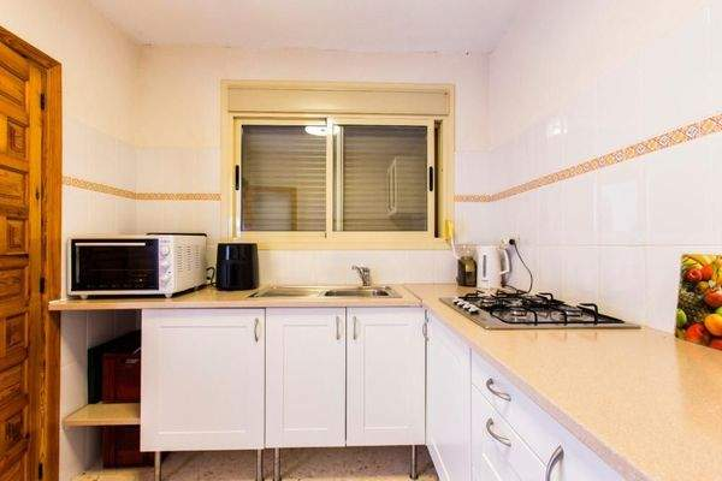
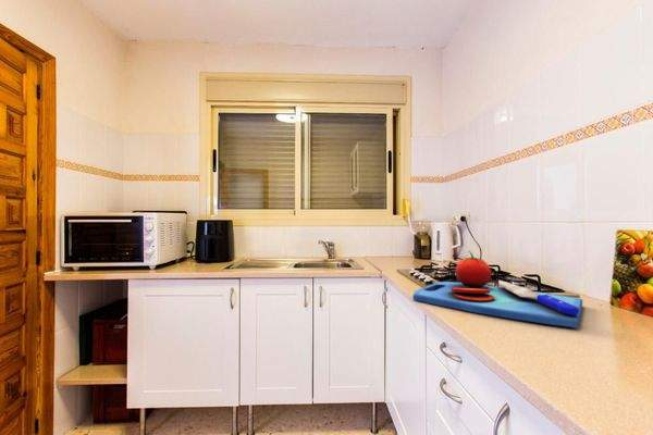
+ chopping board (491, 274)
